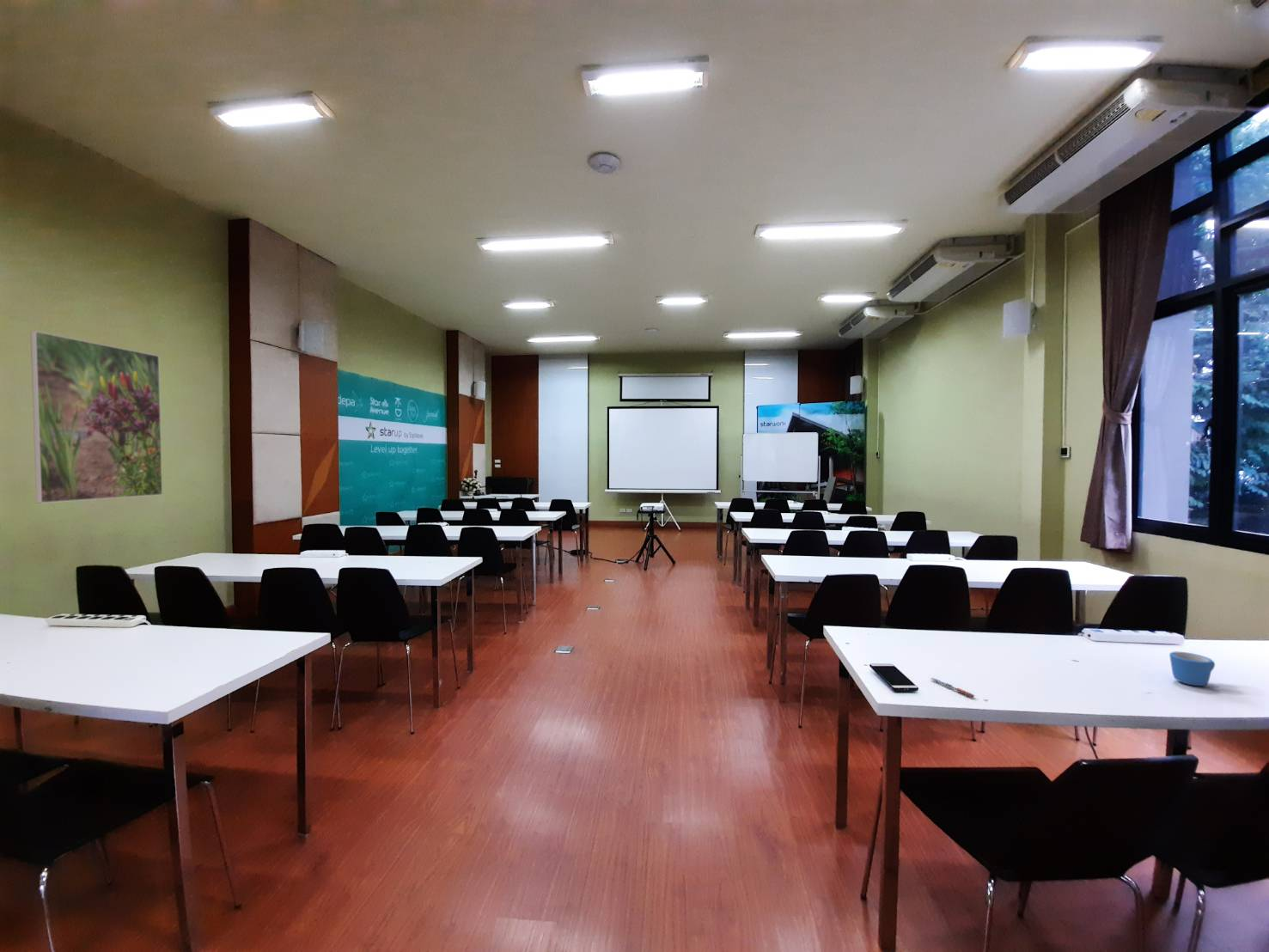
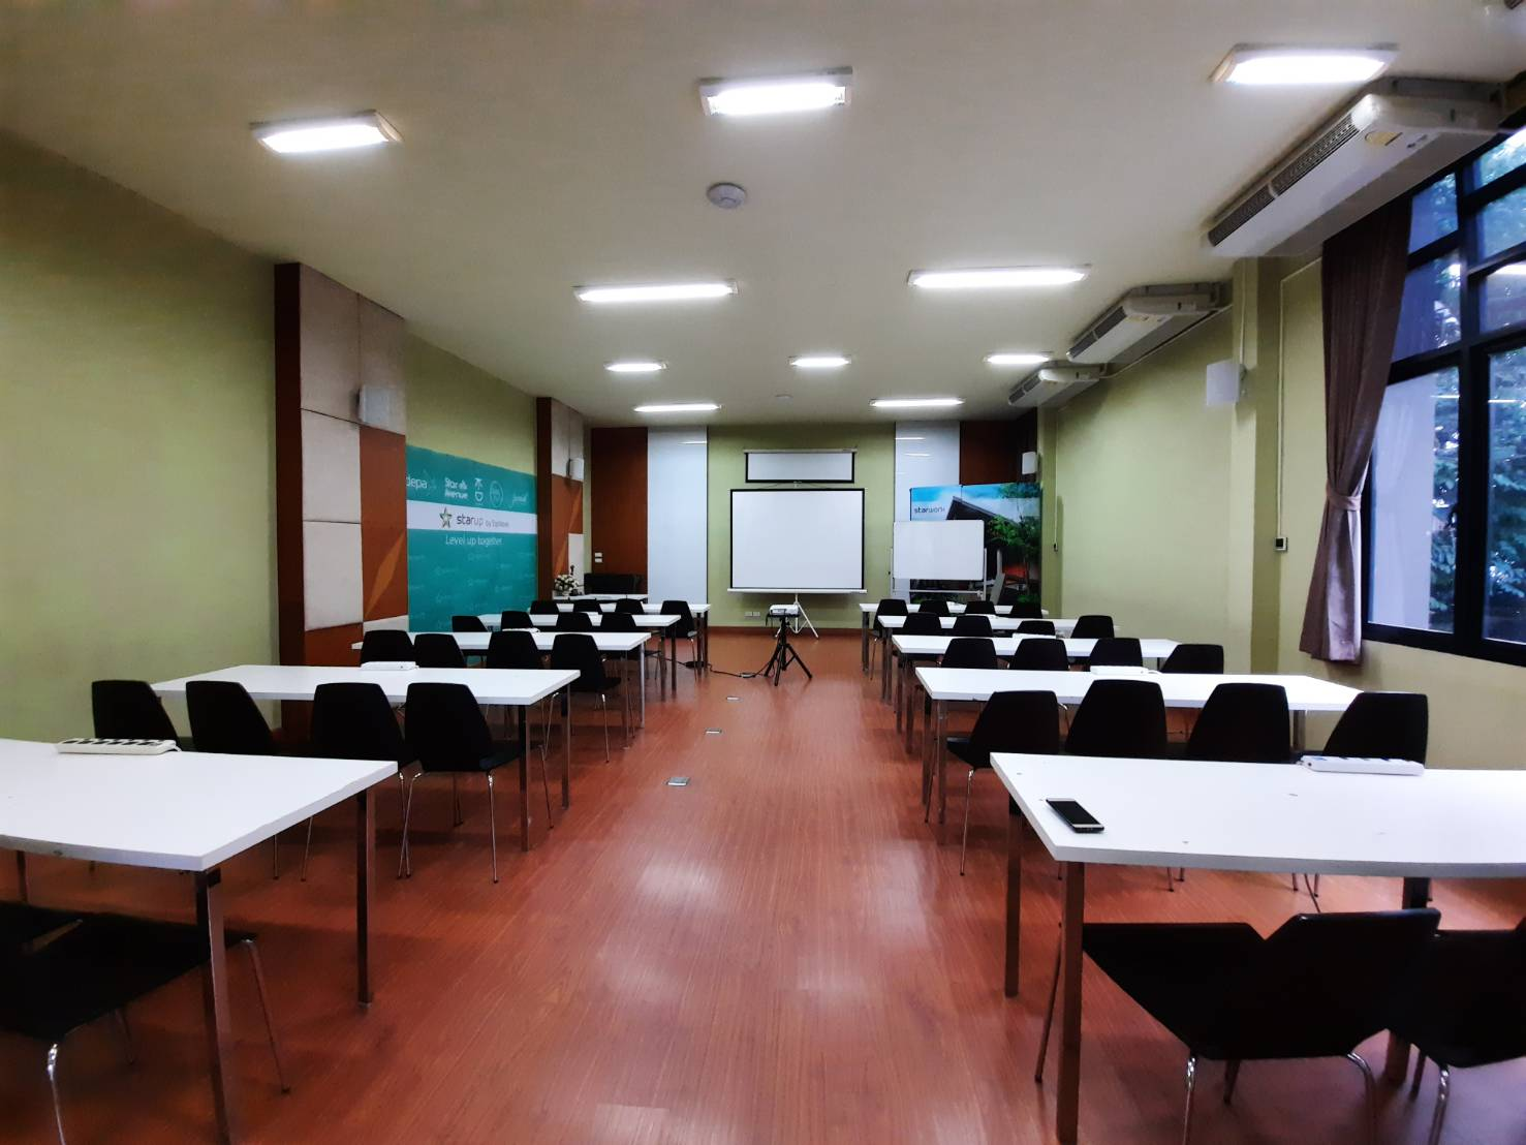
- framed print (103, 422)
- mug (1194, 669)
- pen (951, 686)
